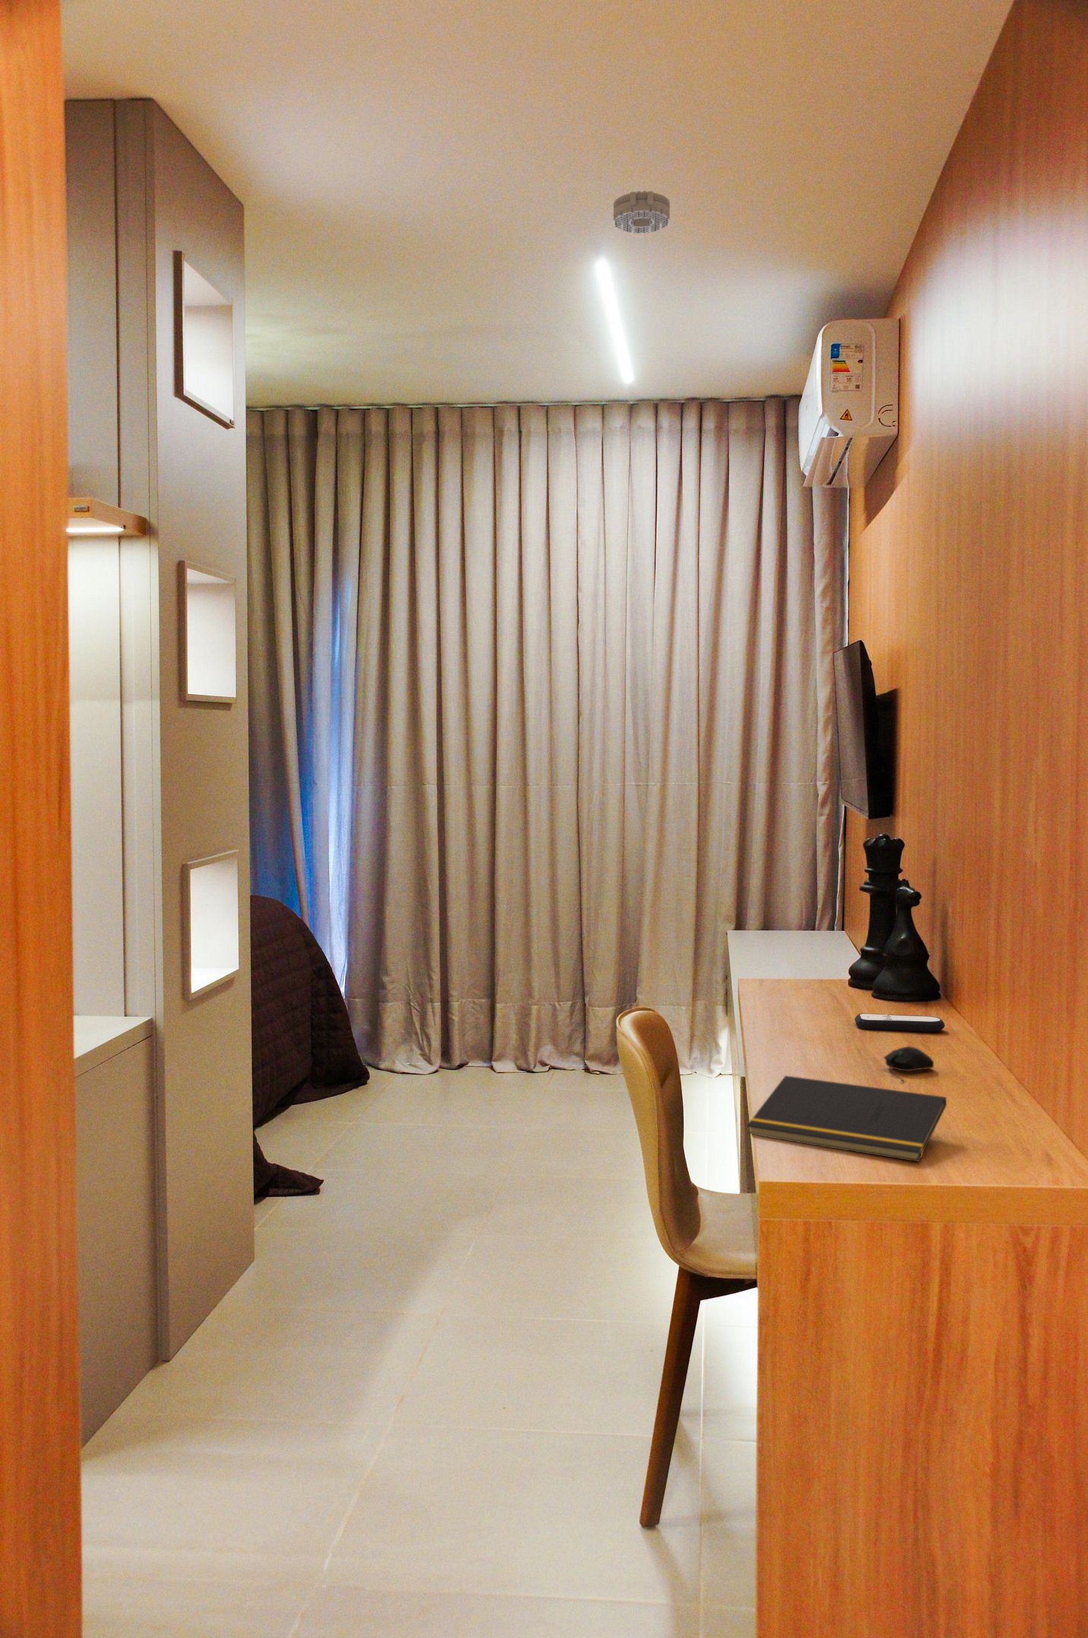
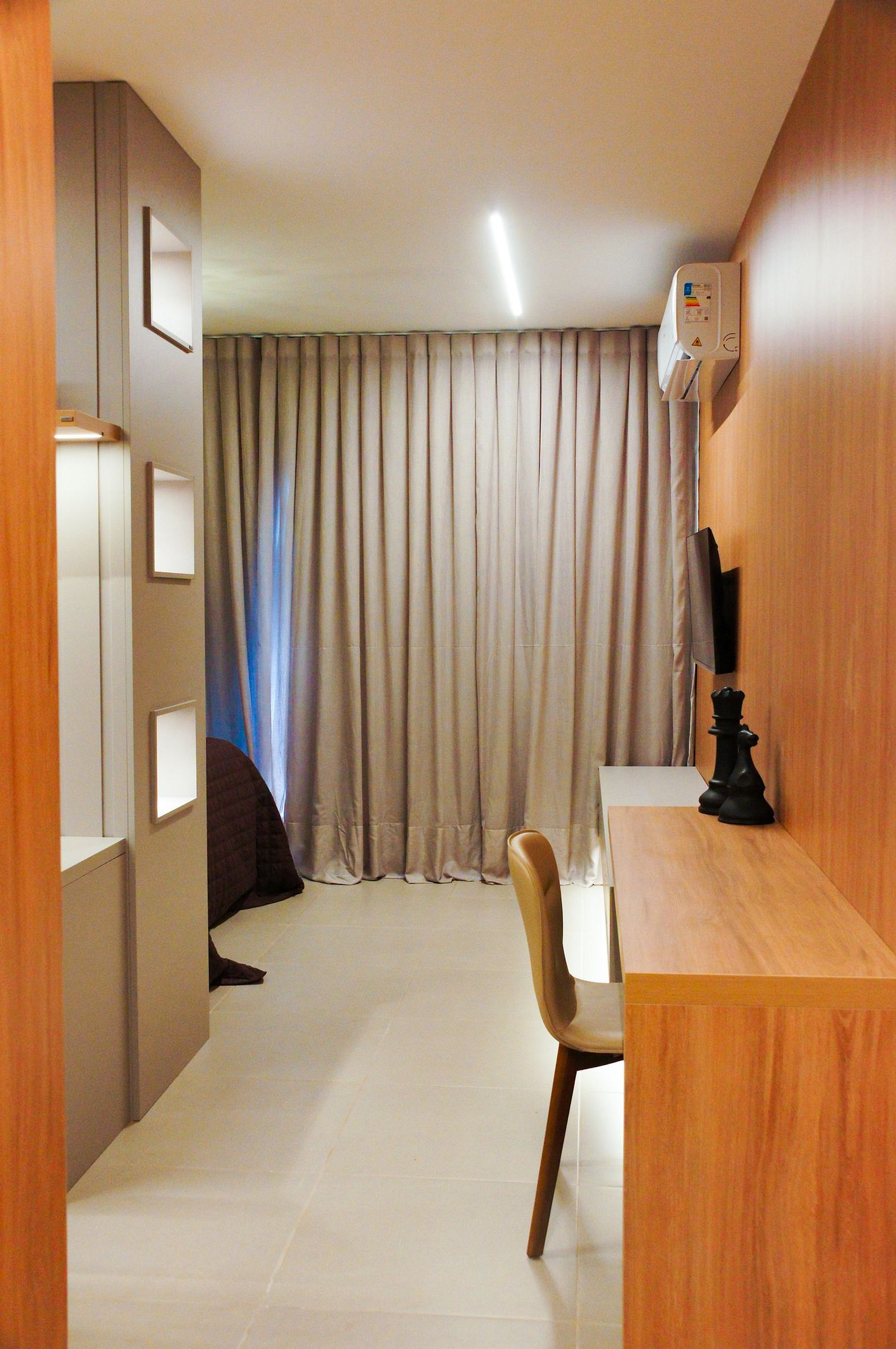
- remote control (899, 1021)
- computer mouse (906, 1061)
- notepad (846, 1115)
- smoke detector (641, 211)
